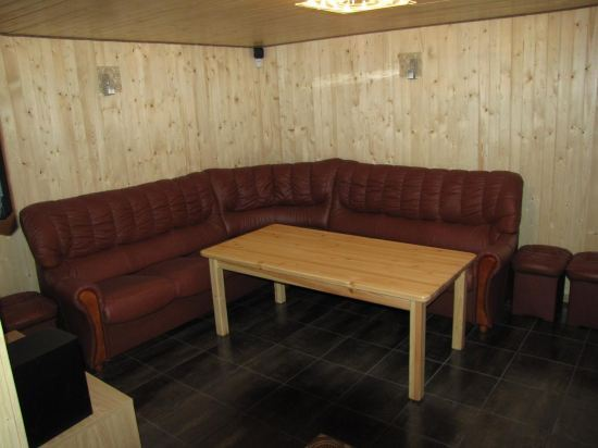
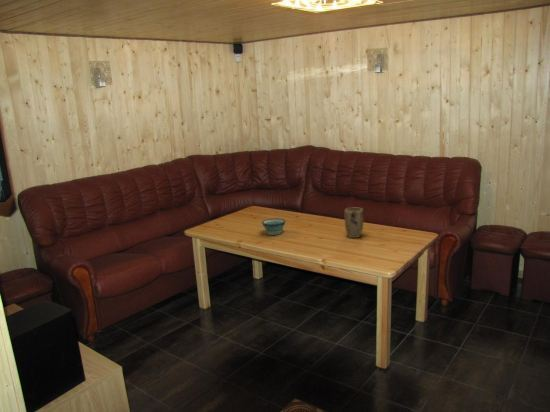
+ plant pot (354, 222)
+ bowl (274, 227)
